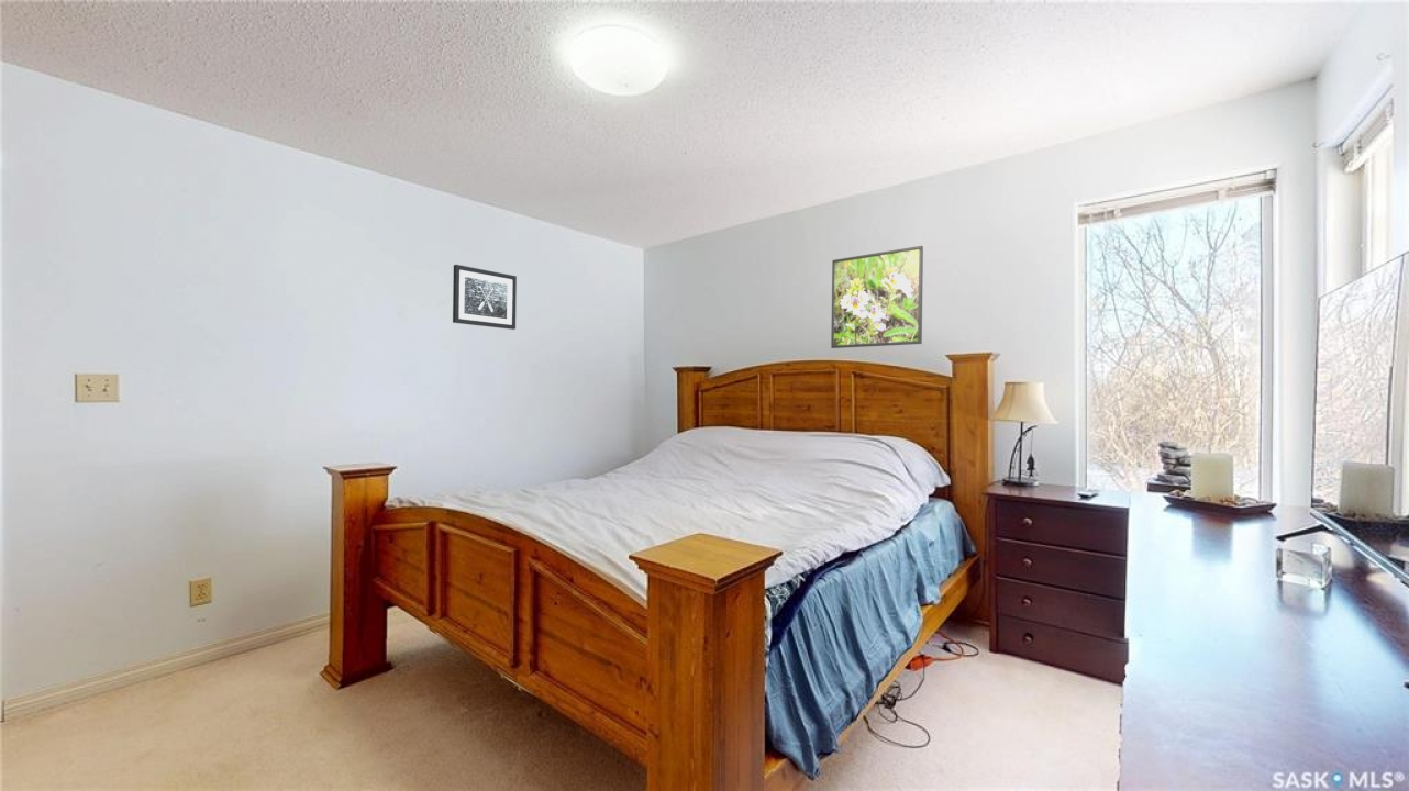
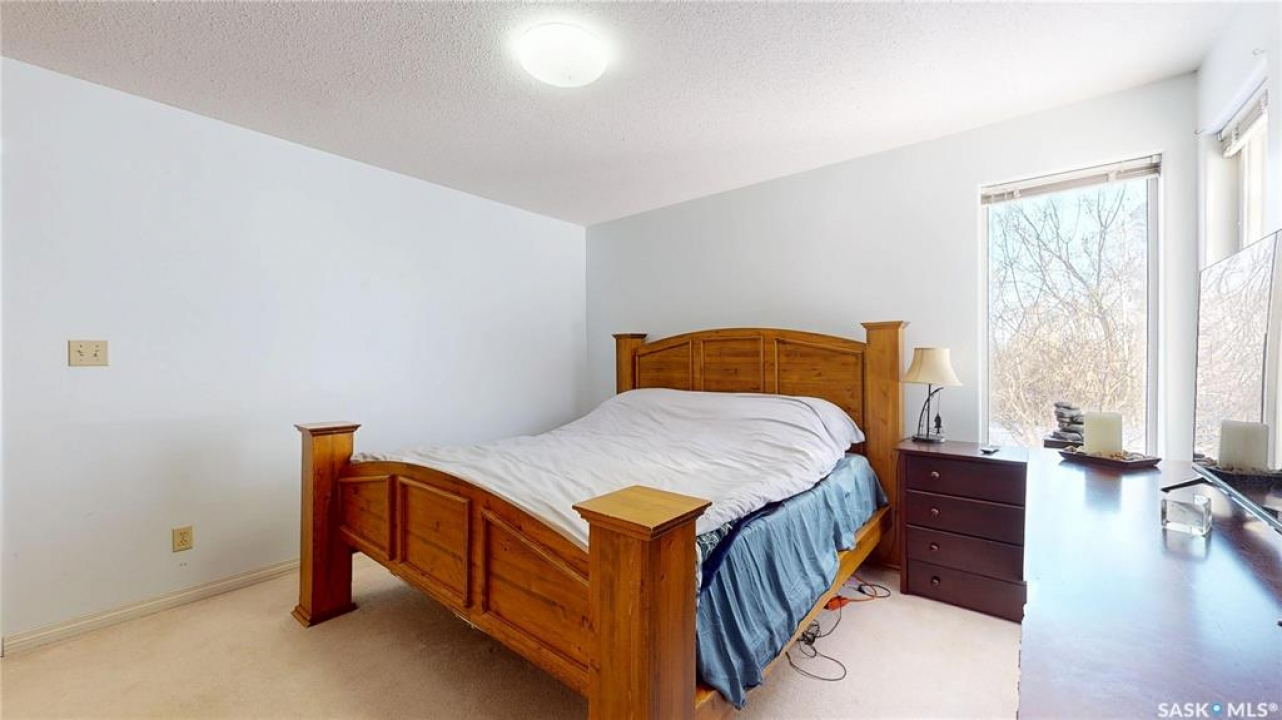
- wall art (486, 298)
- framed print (874, 299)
